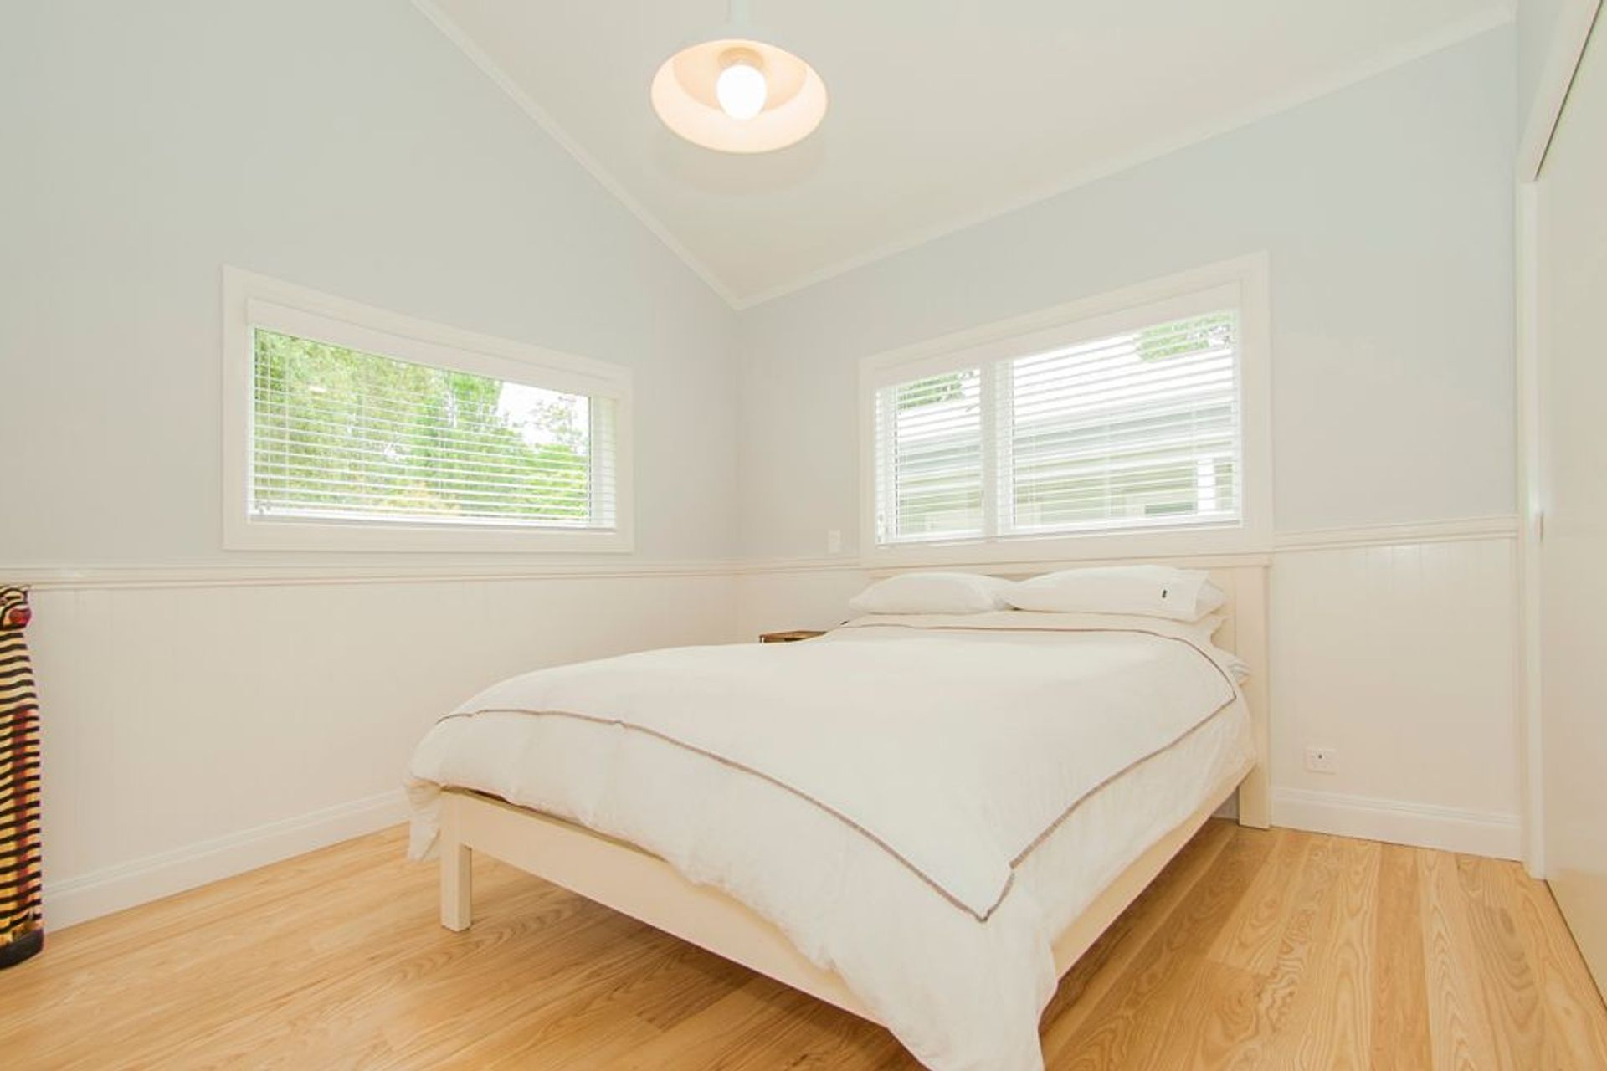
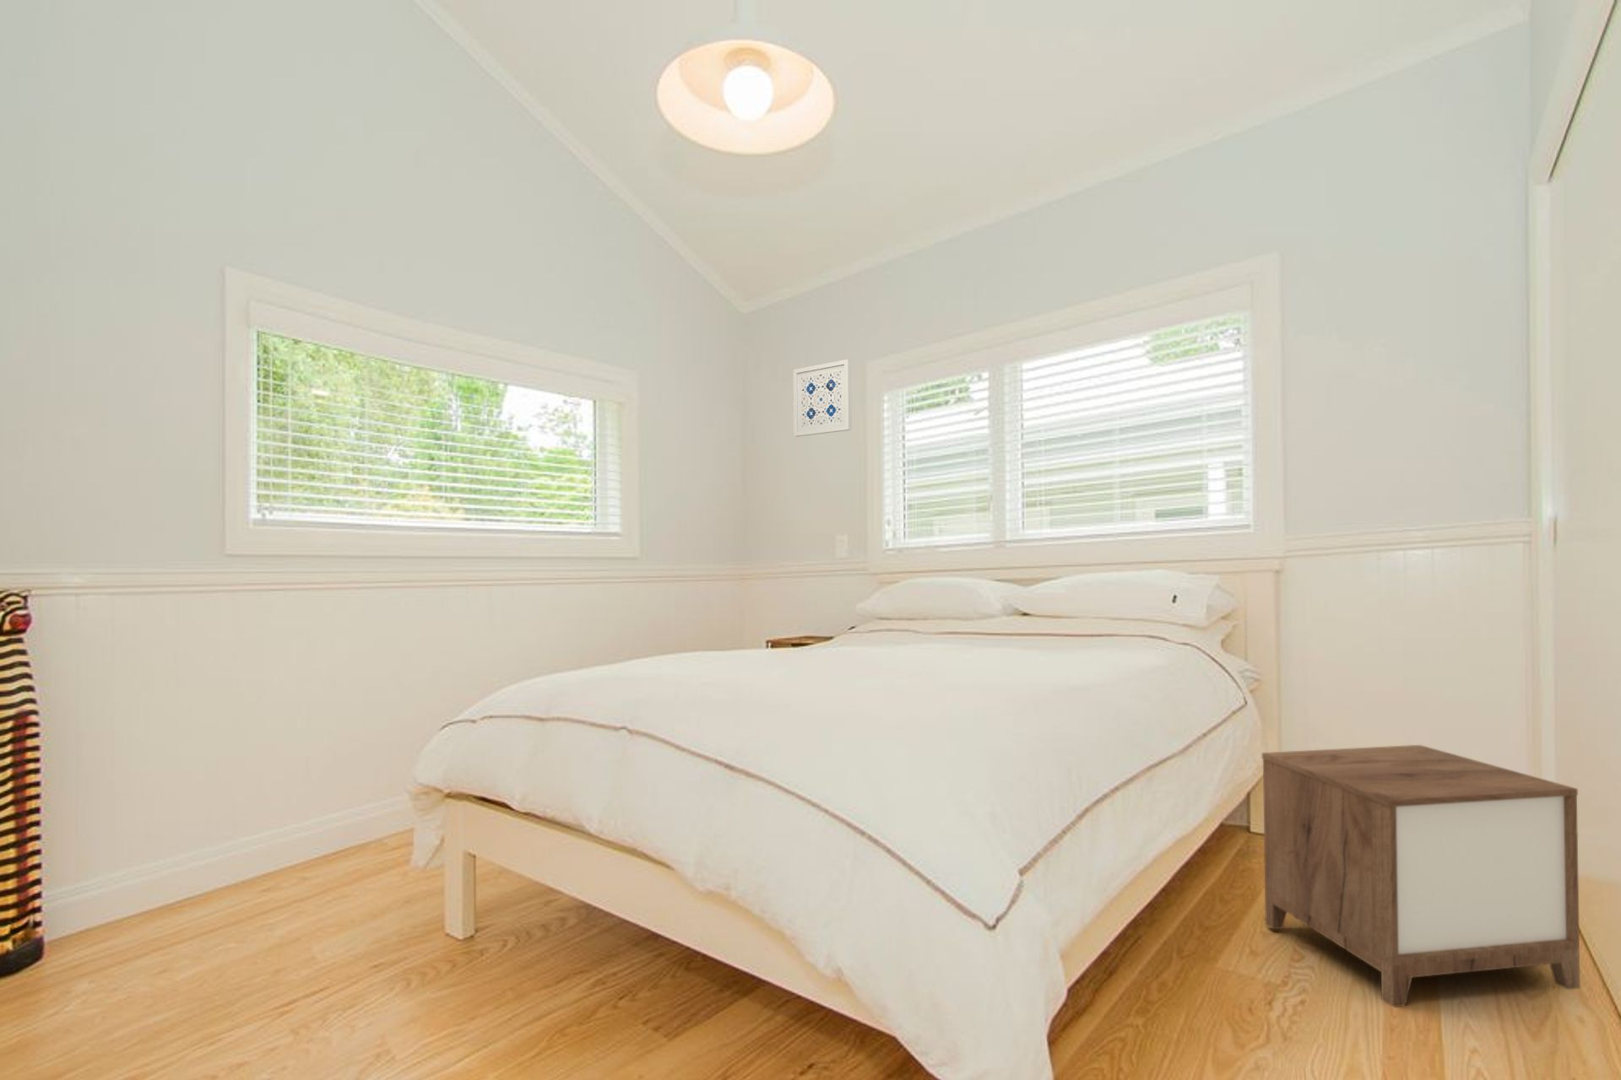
+ nightstand (1408, 862)
+ wall art (821, 399)
